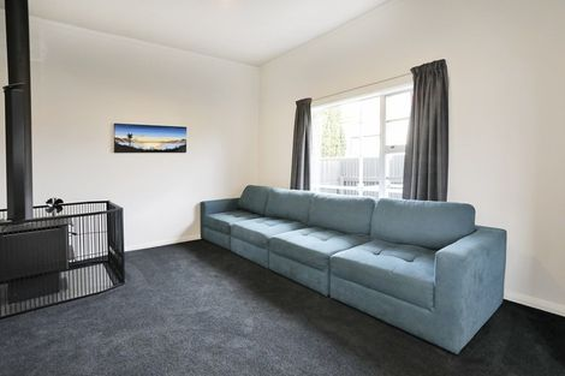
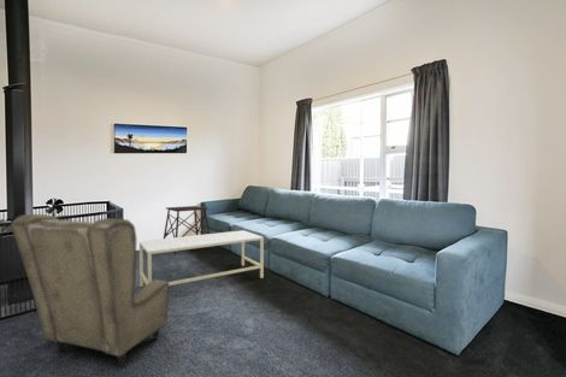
+ armchair (100, 282)
+ side table (187, 226)
+ coffee table (200, 247)
